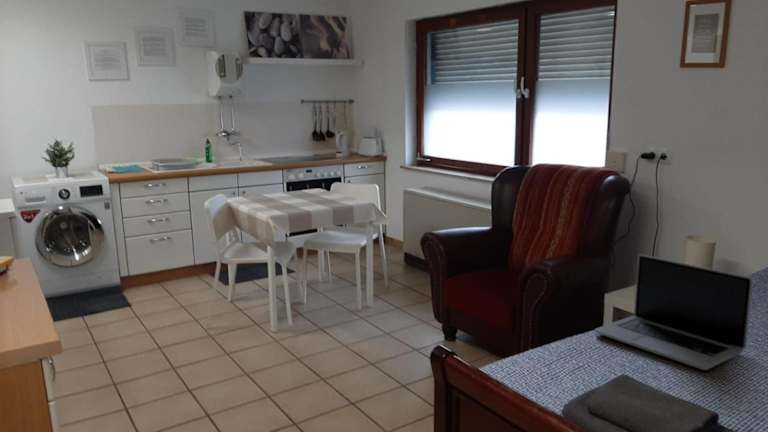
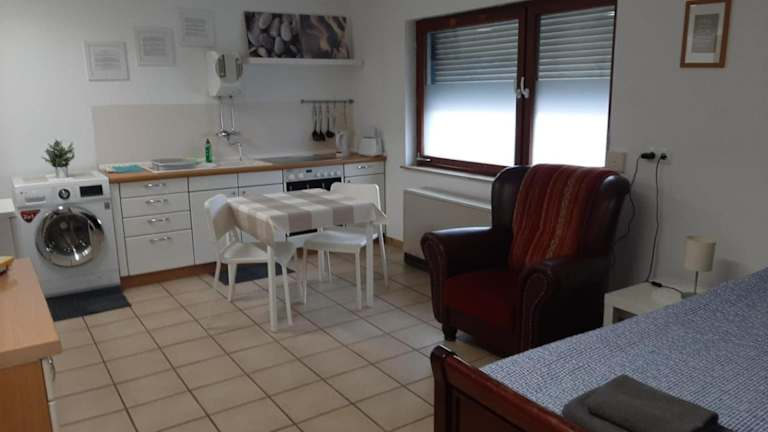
- laptop (669, 307)
